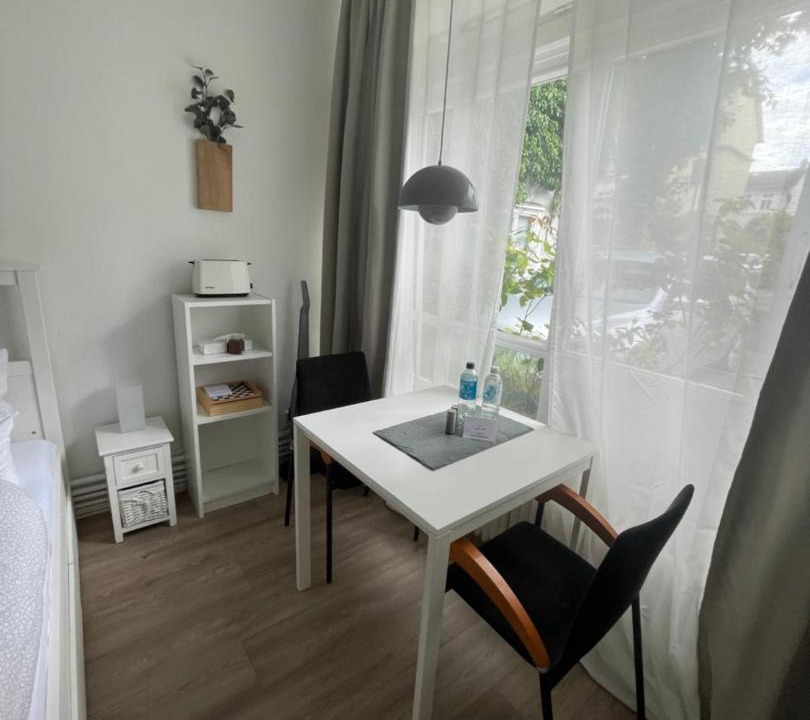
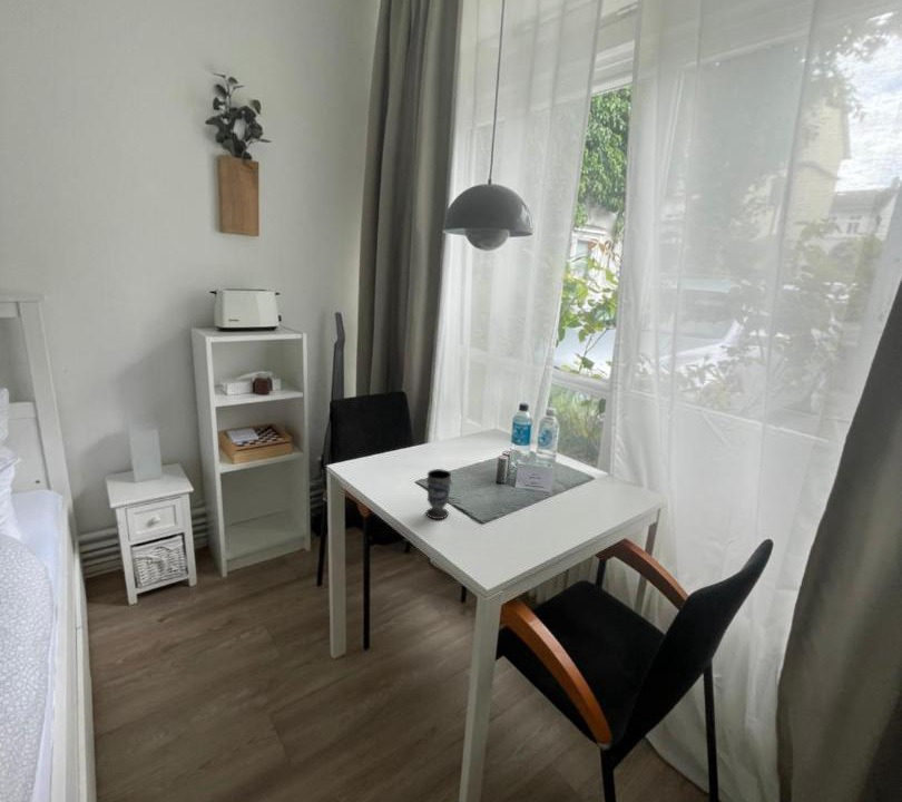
+ cup (438, 493)
